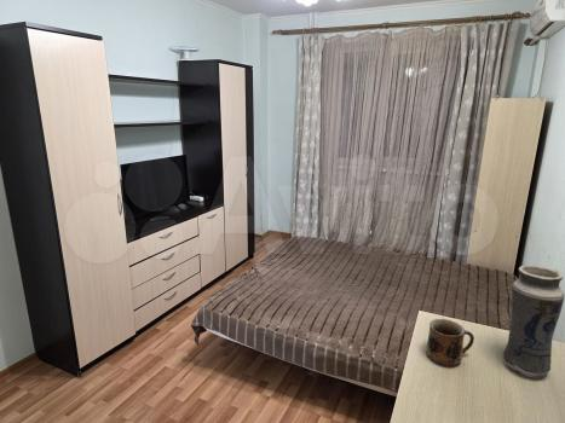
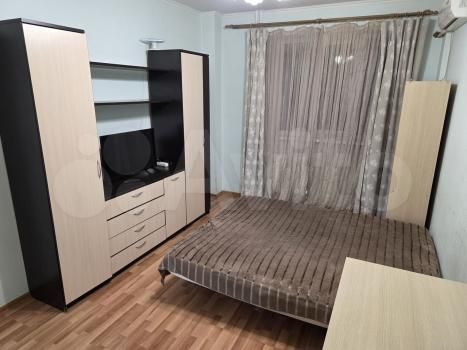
- mug (448, 341)
- vase (532, 319)
